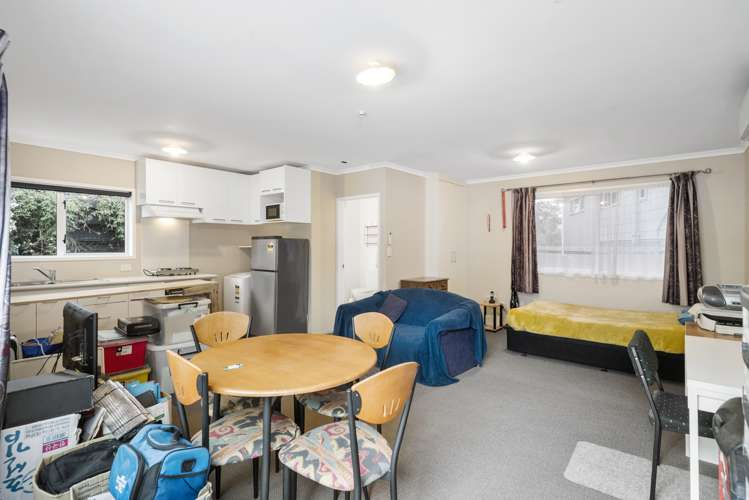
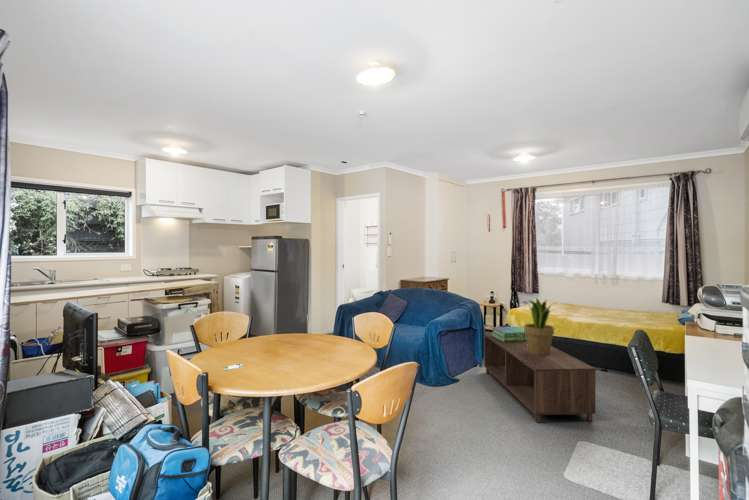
+ stack of books (513, 333)
+ coffee table (530, 370)
+ potted plant (539, 325)
